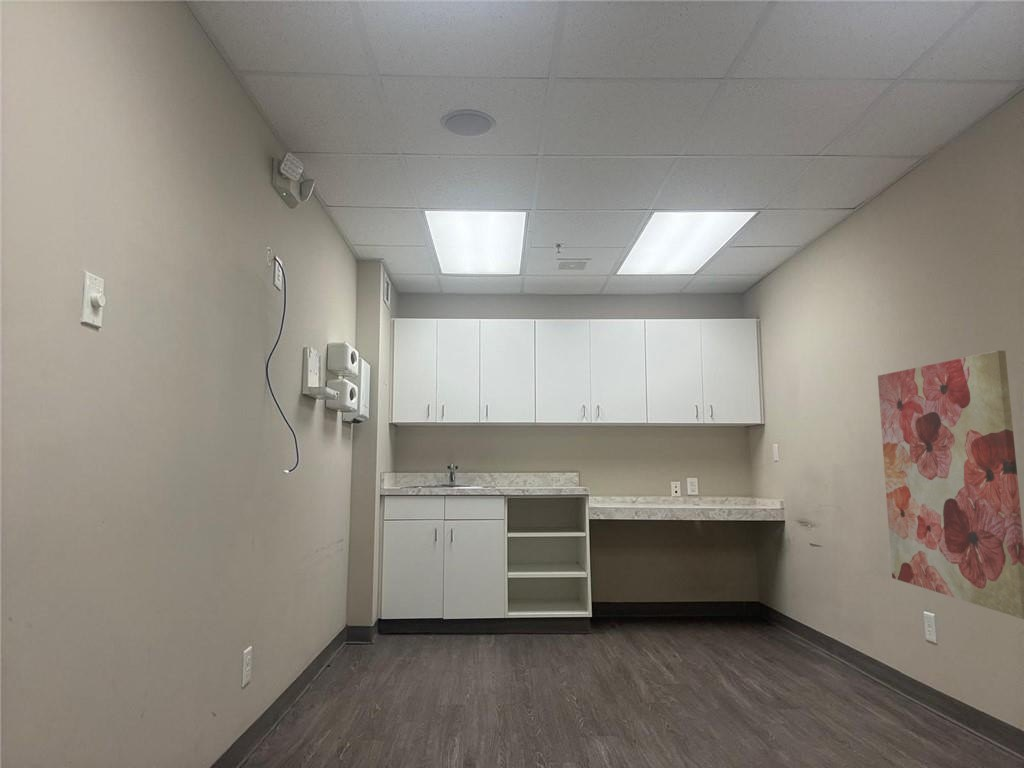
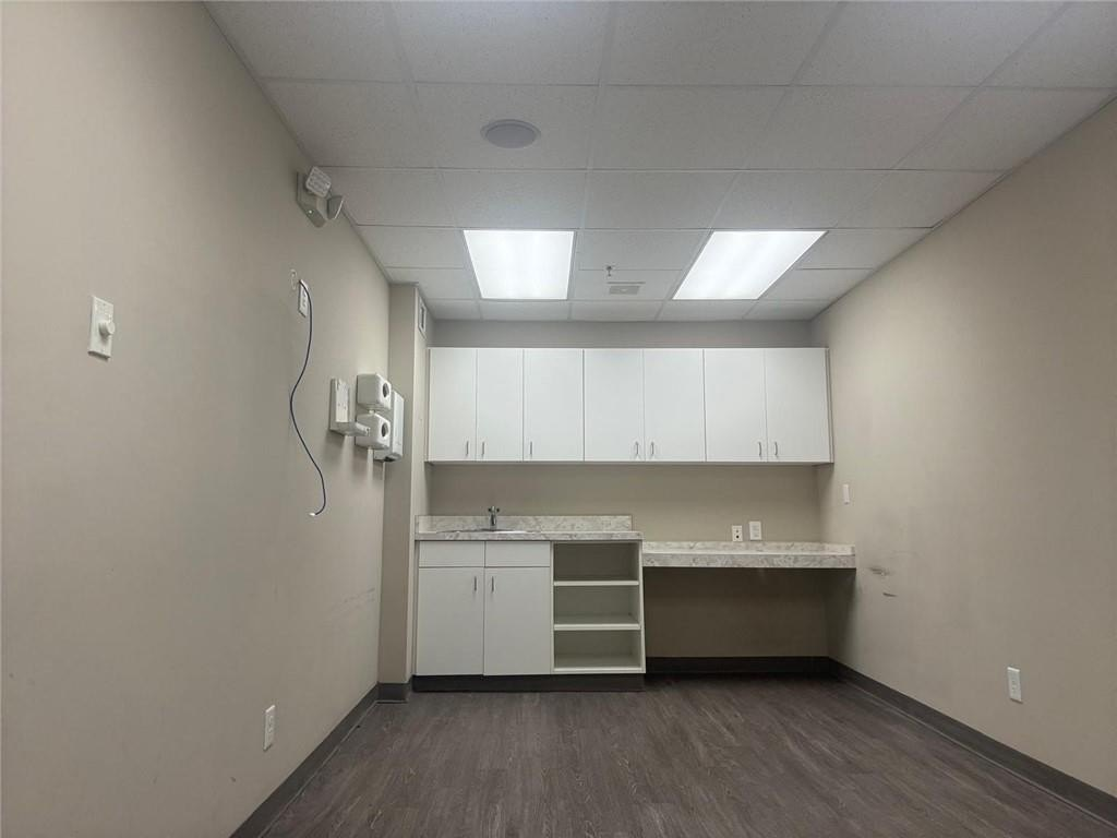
- wall art (942, 477)
